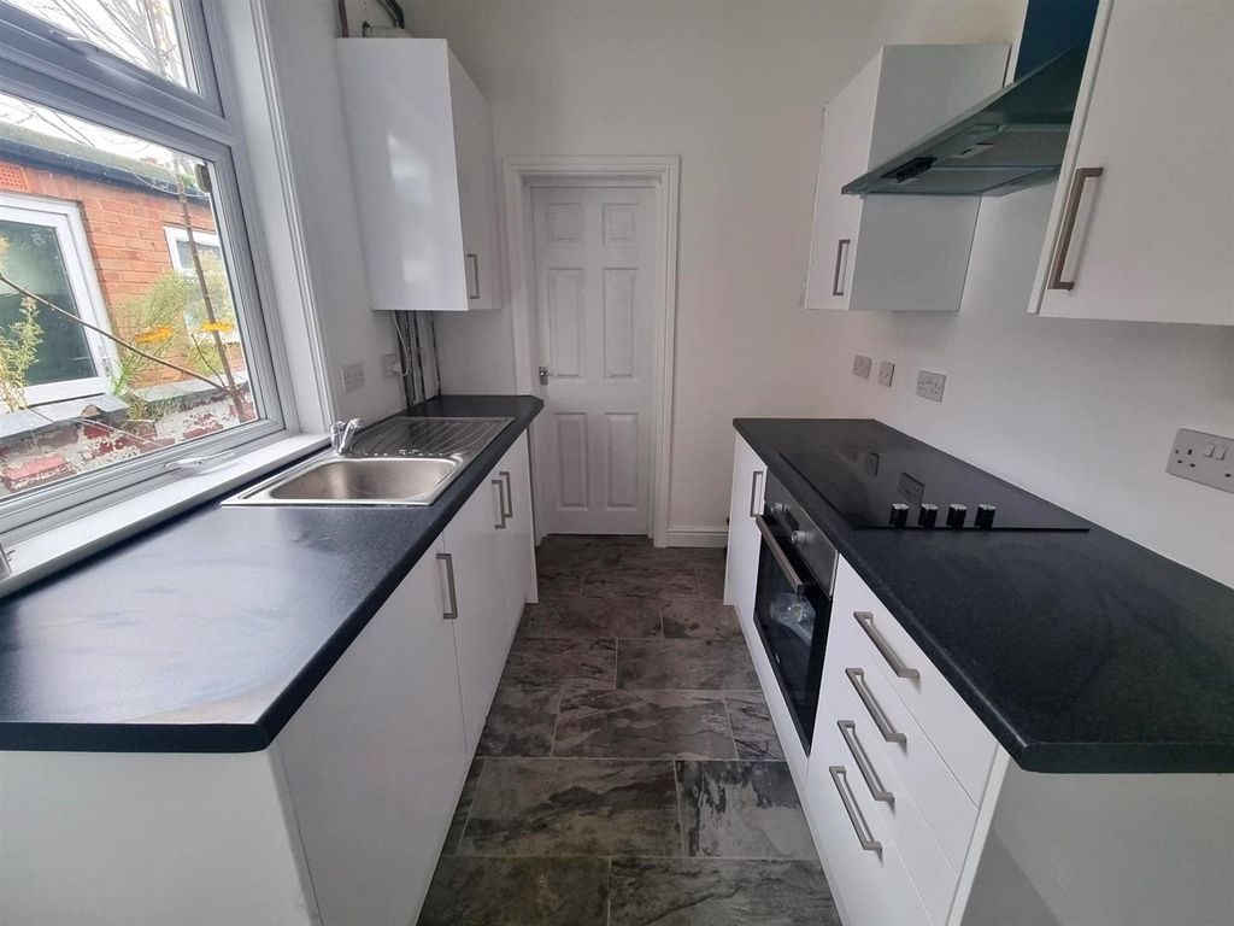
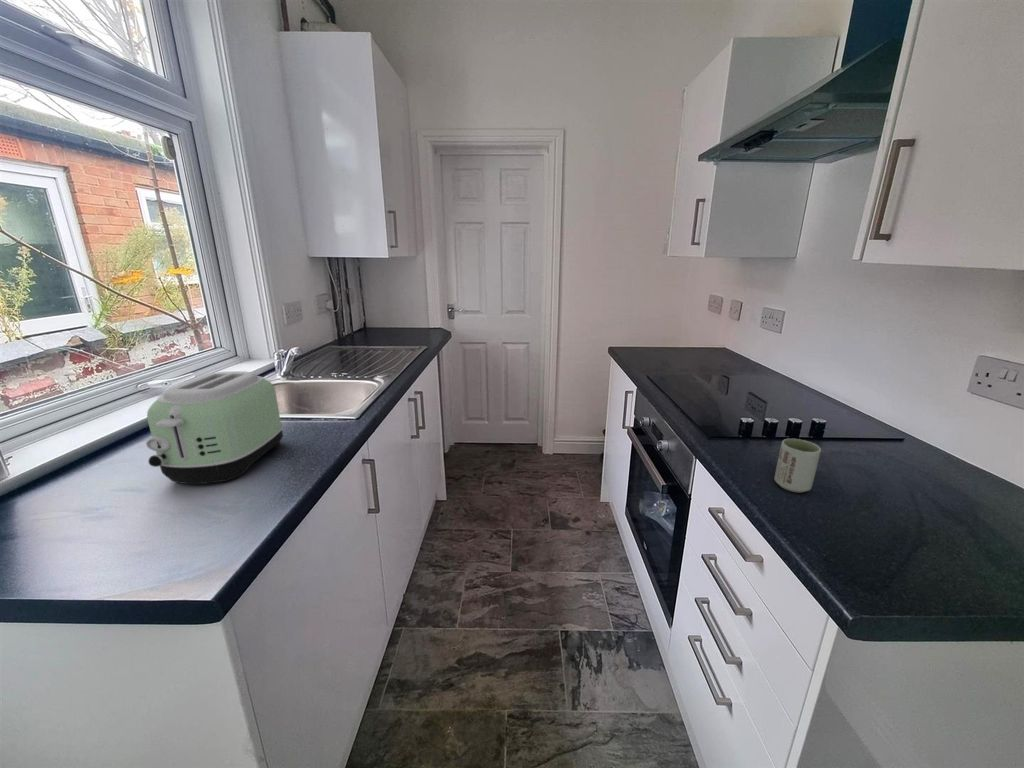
+ toaster (218, 424)
+ cup (796, 465)
